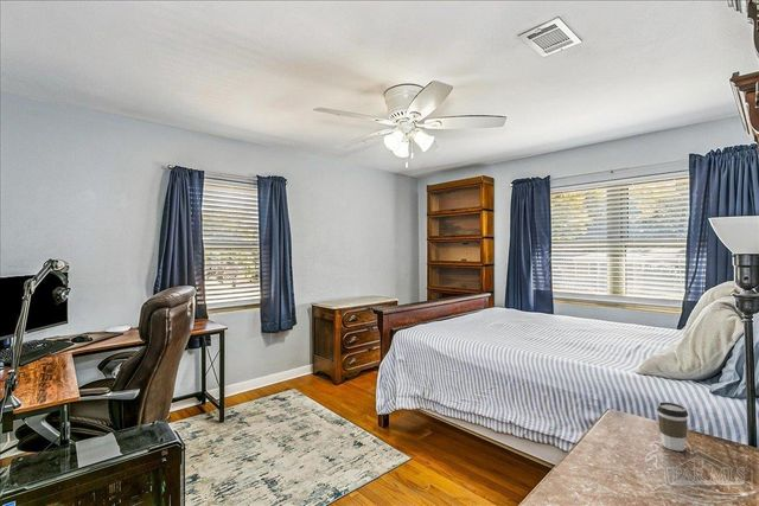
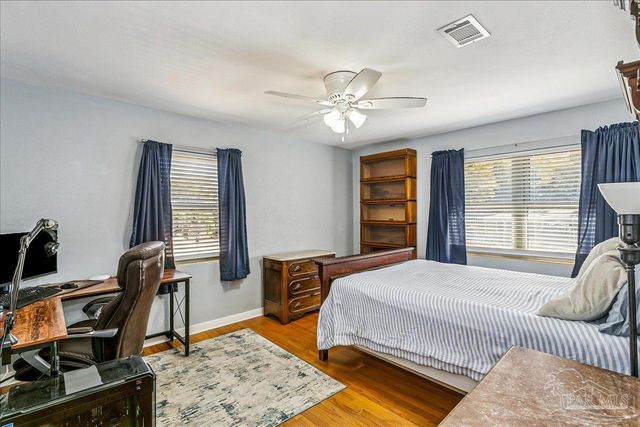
- coffee cup (672, 425)
